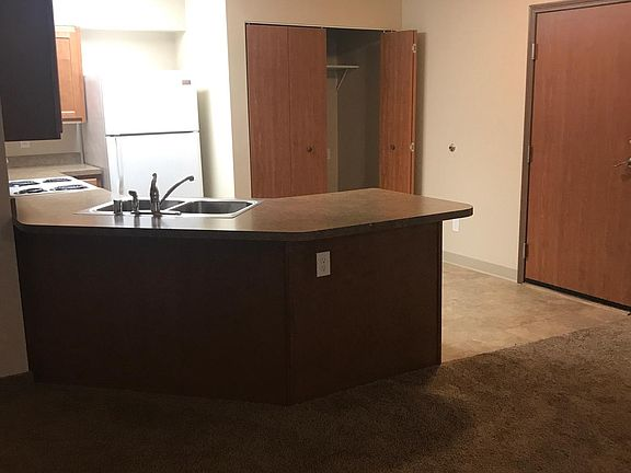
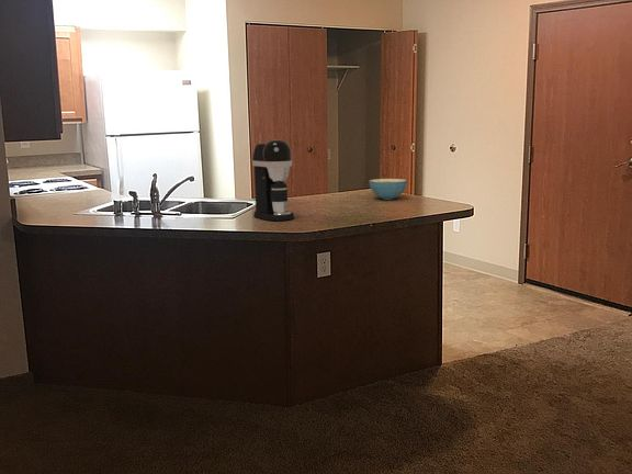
+ coffee maker (272, 178)
+ cereal bowl (387, 189)
